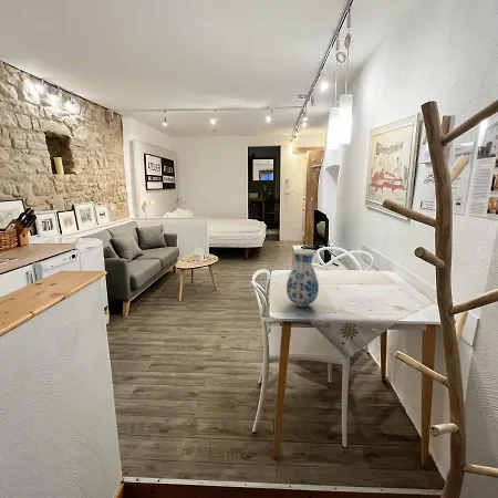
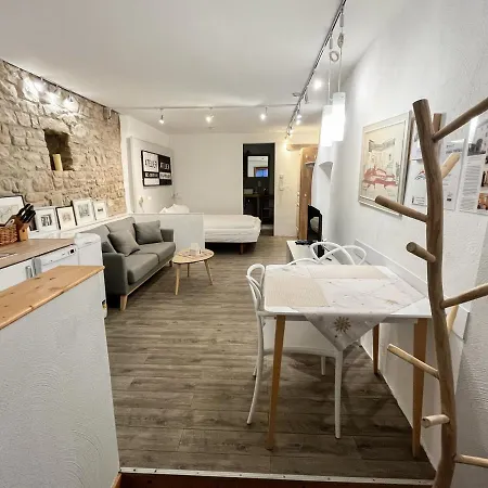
- vase (302, 278)
